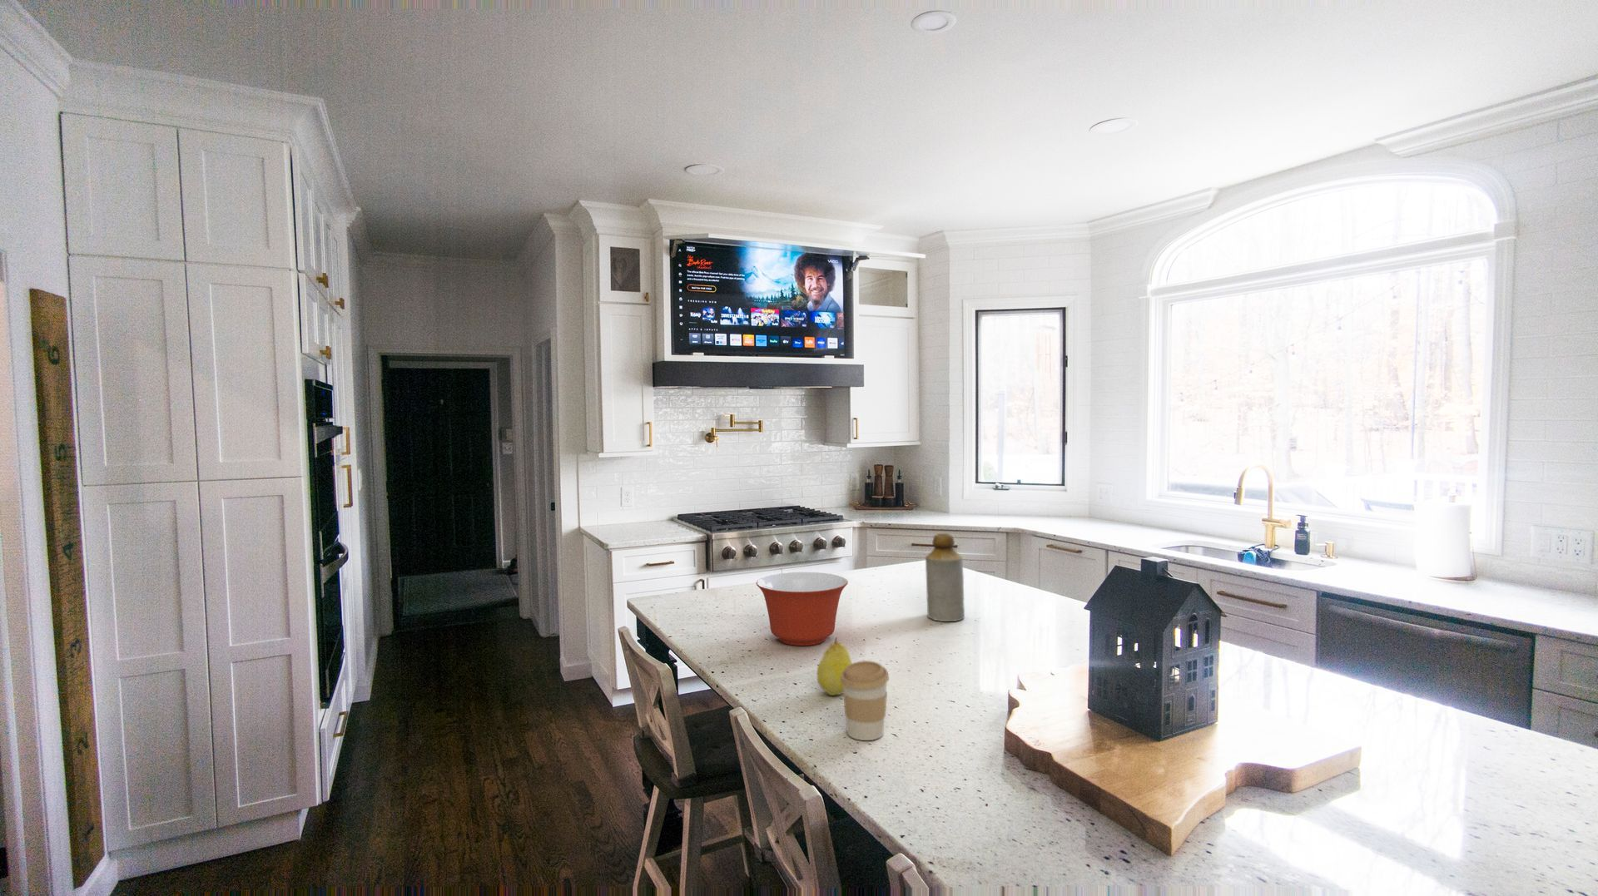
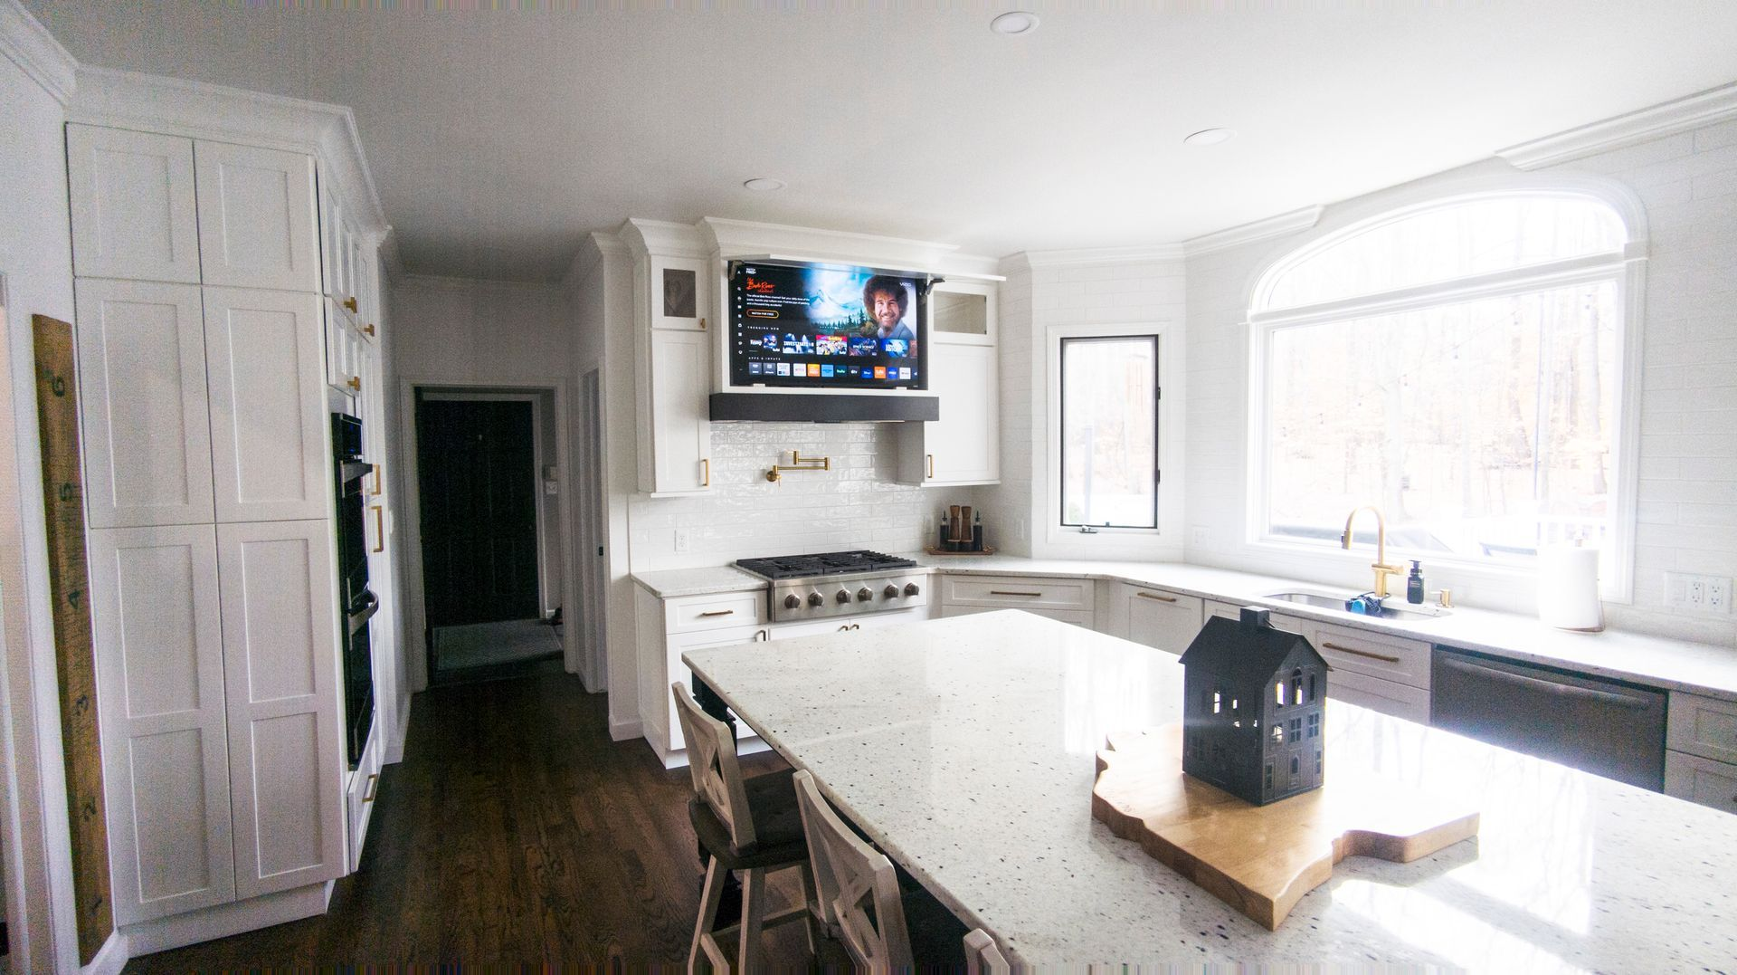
- coffee cup (865, 699)
- bottle (945, 575)
- fruit (837, 666)
- mixing bowl (802, 610)
